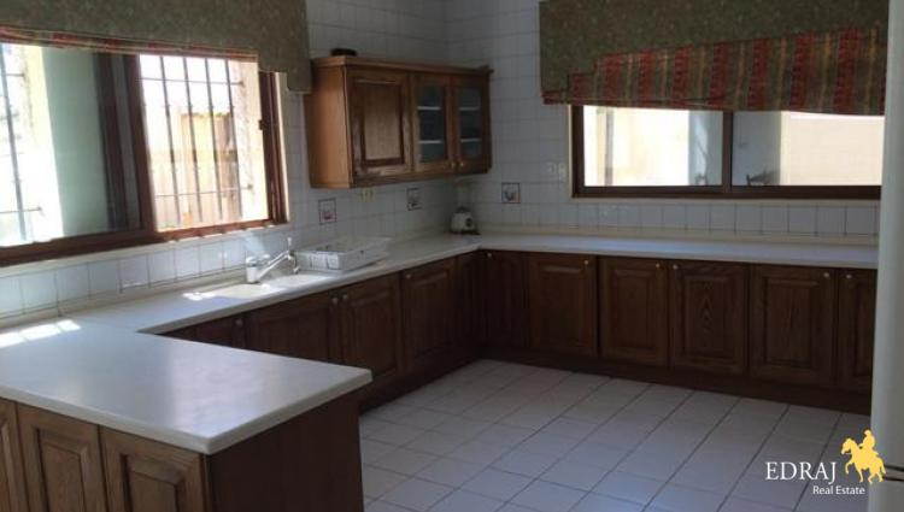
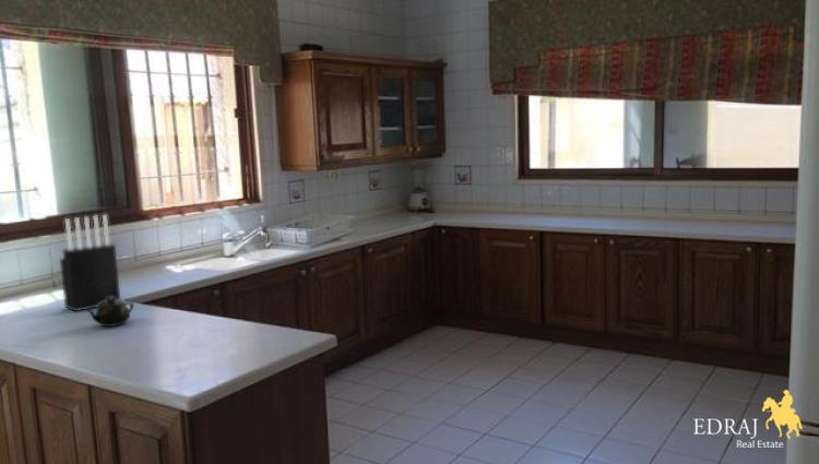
+ teapot (110, 311)
+ knife block (87, 261)
